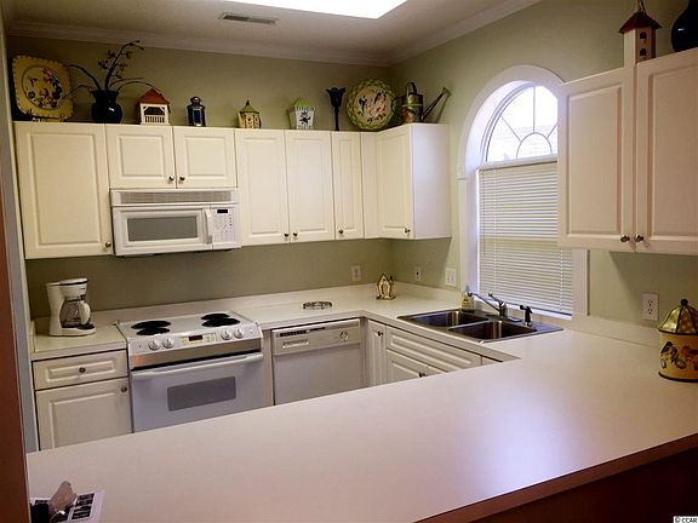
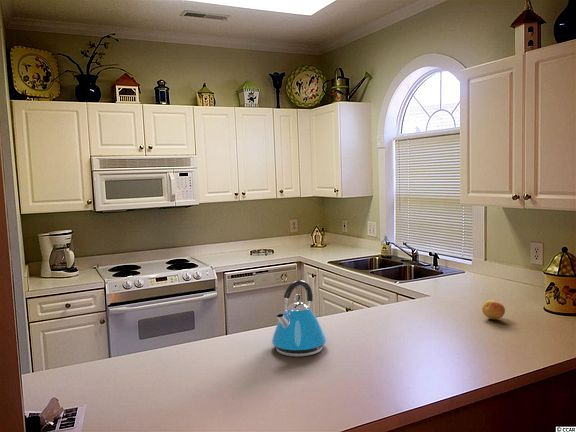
+ fruit (493, 309)
+ kettle (299, 313)
